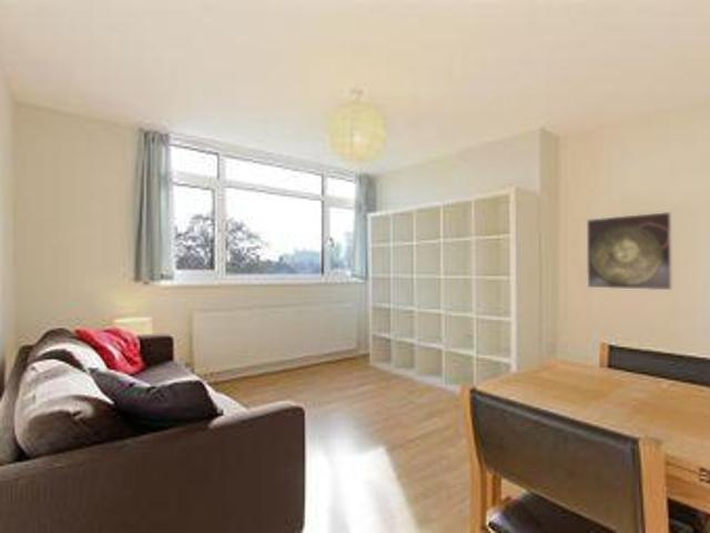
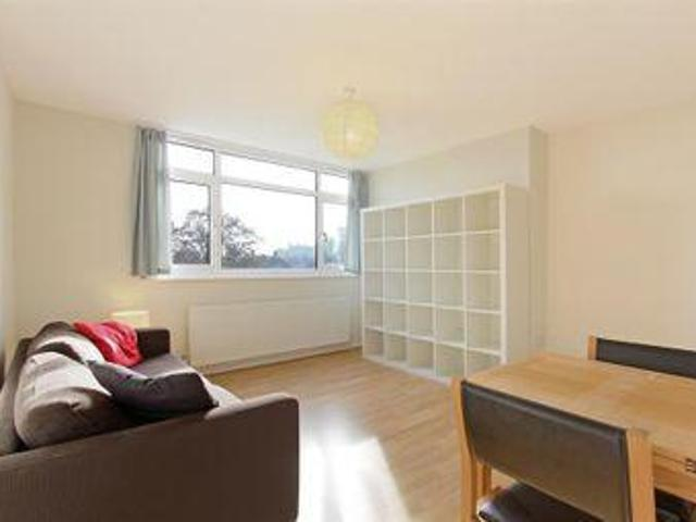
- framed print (626, 252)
